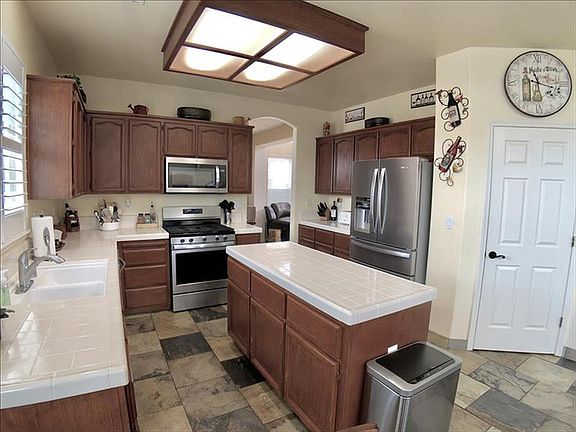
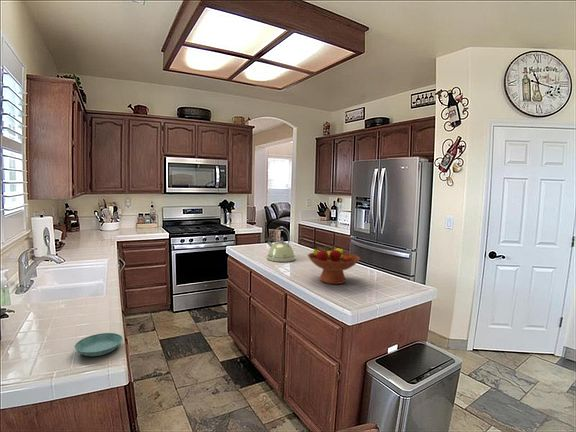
+ fruit bowl (333, 263)
+ saucer (99, 345)
+ kettle (280, 242)
